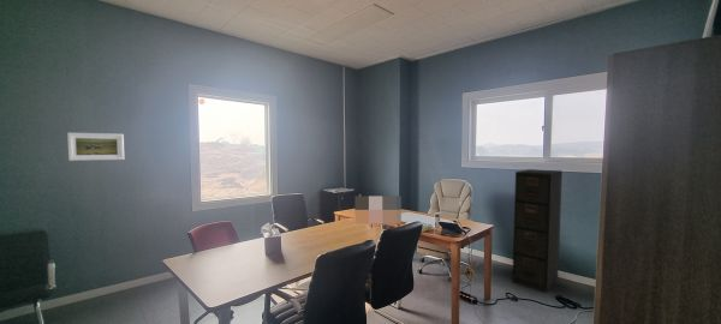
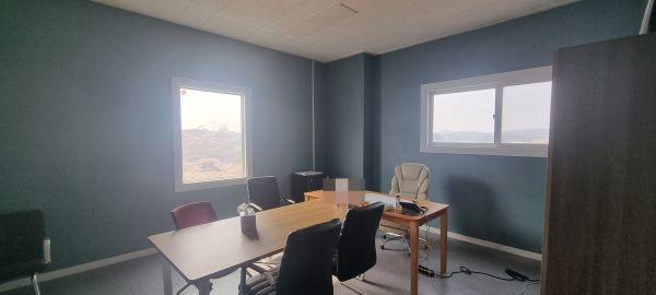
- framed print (97, 146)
- filing cabinet (536, 226)
